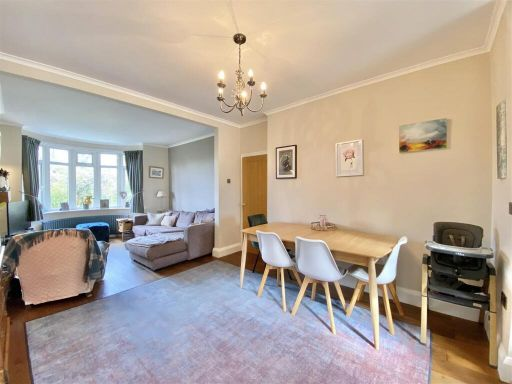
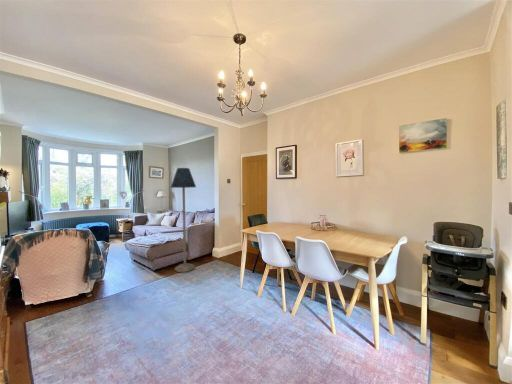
+ floor lamp (184, 218)
